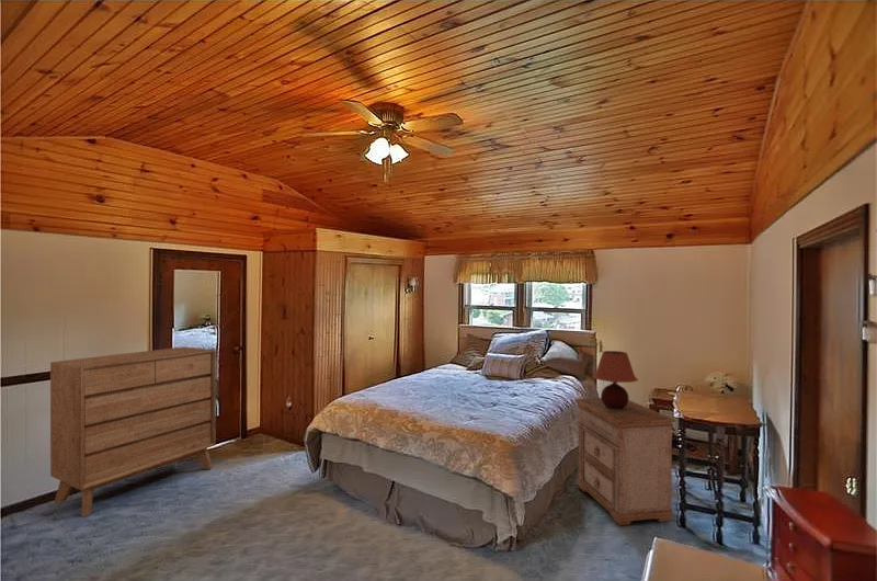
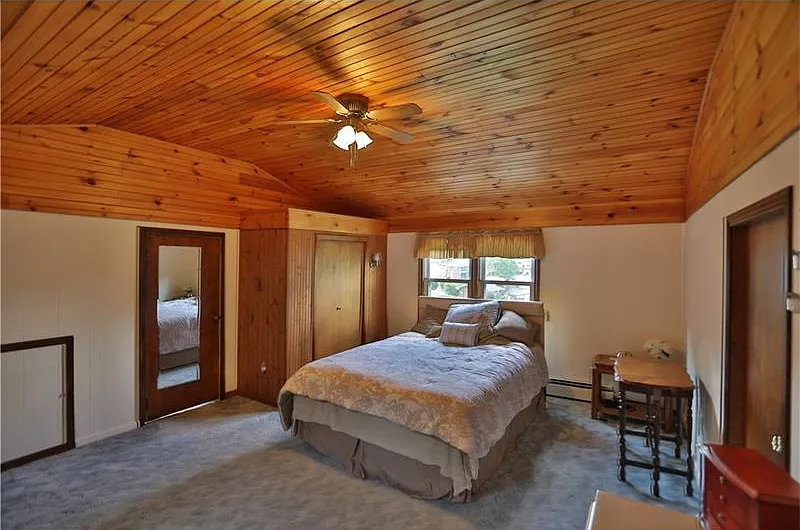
- table lamp (614, 379)
- dresser (140, 419)
- nightstand (620, 455)
